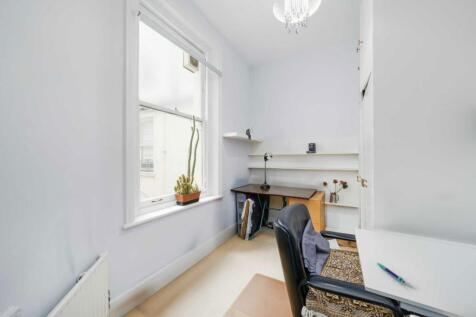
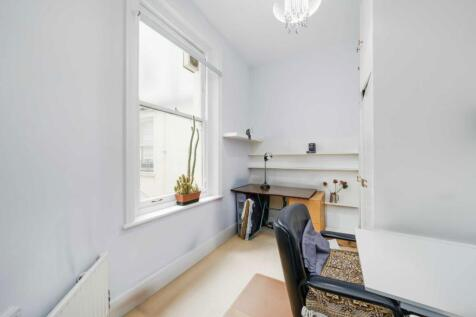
- pen (389, 271)
